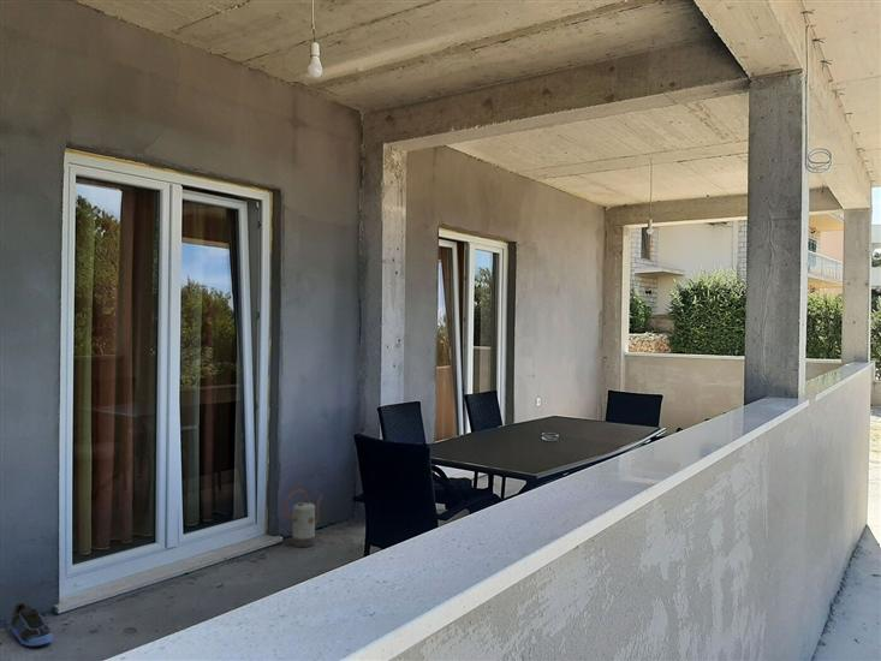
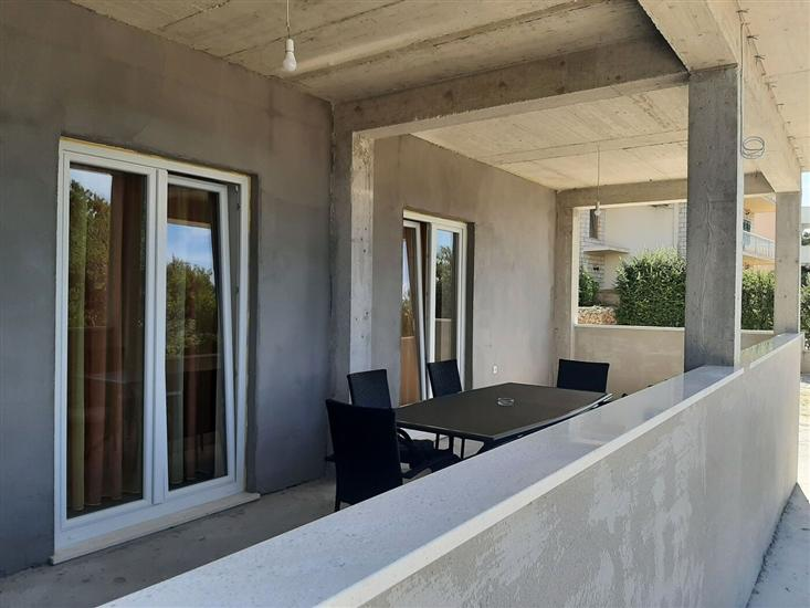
- watering can (304, 516)
- sneaker (30, 624)
